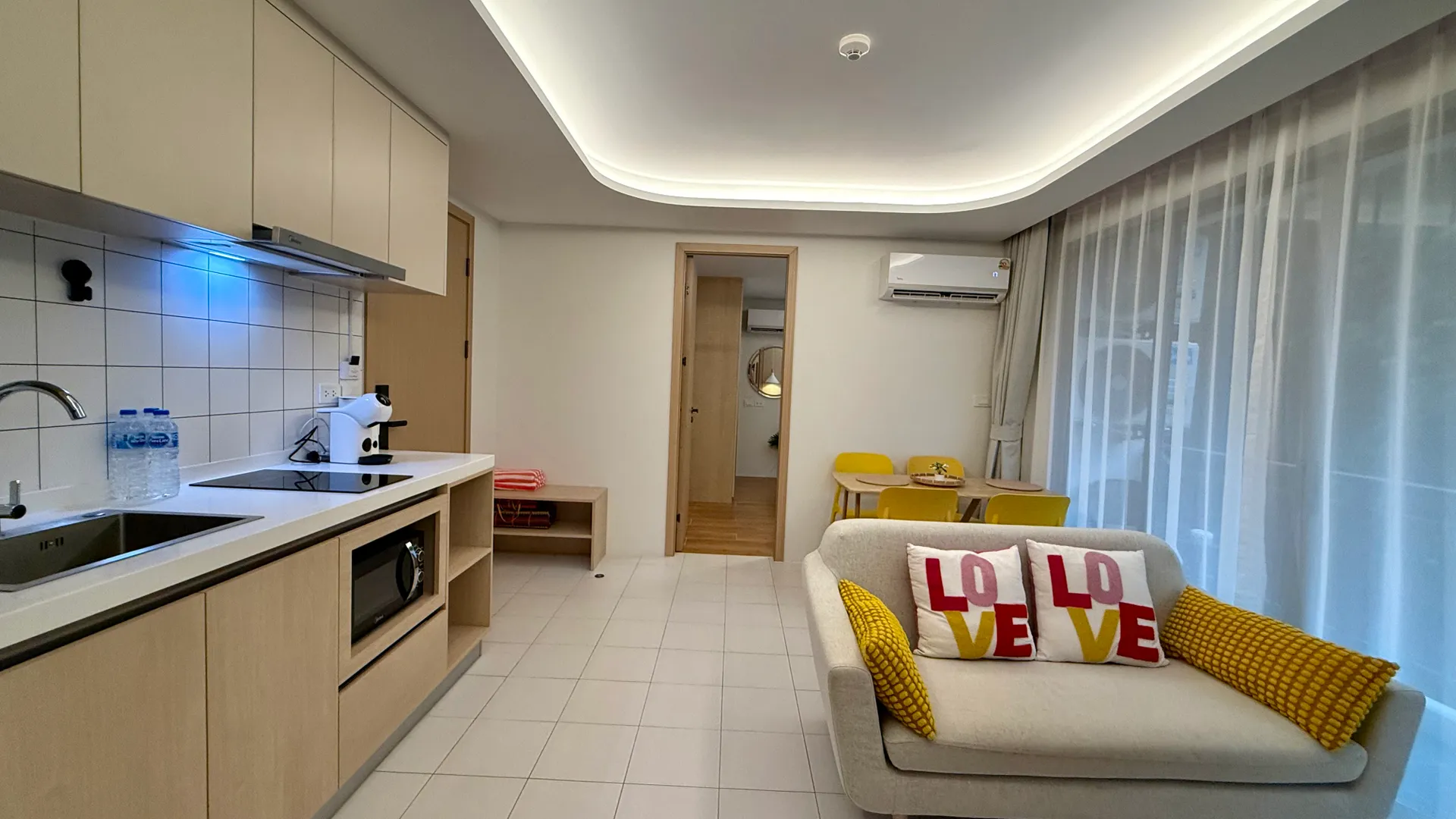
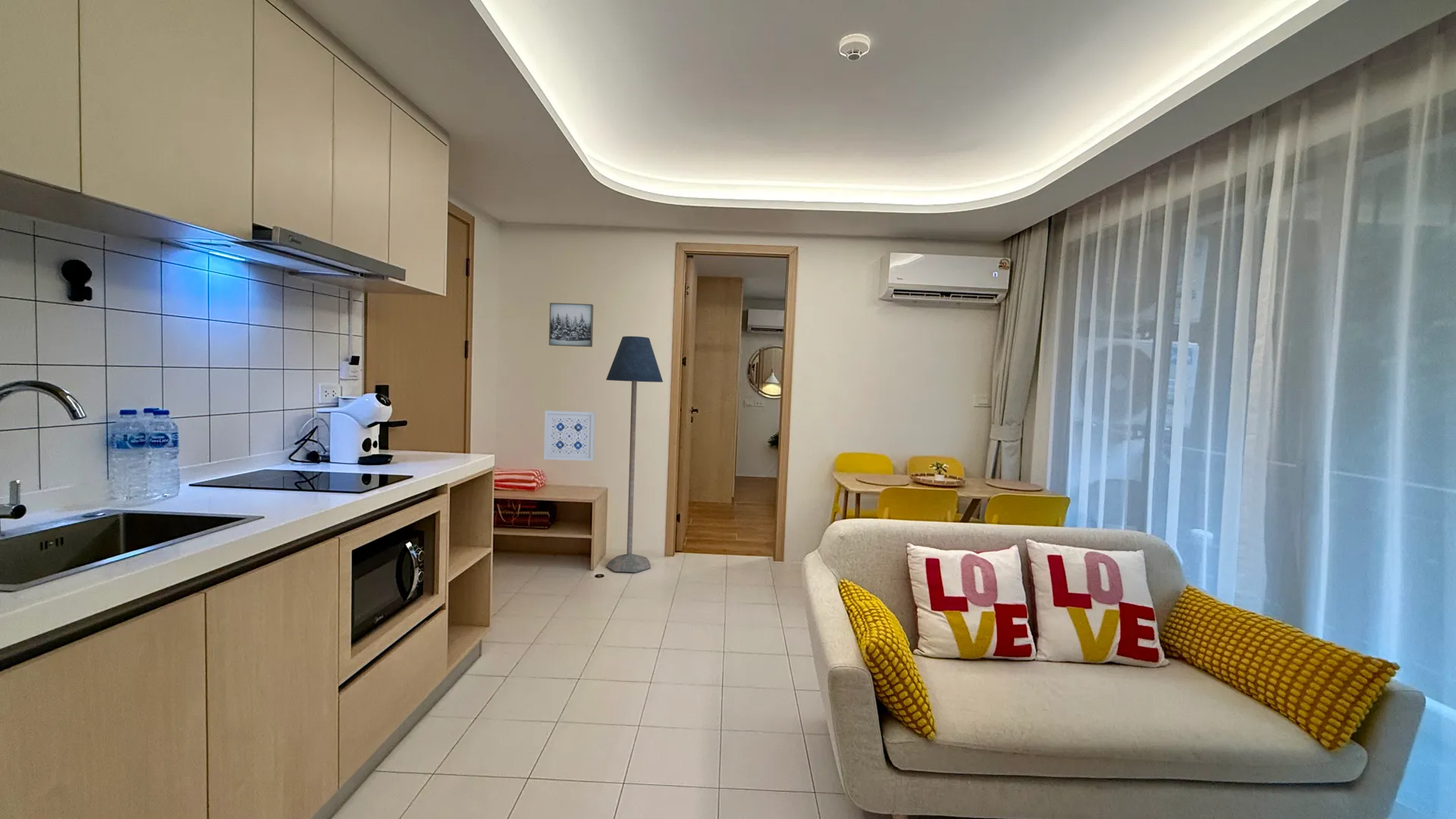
+ wall art (571, 325)
+ floor lamp (632, 452)
+ wall art (570, 435)
